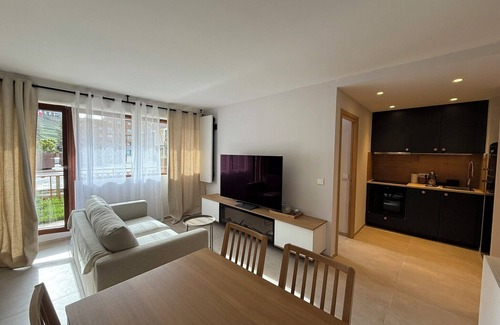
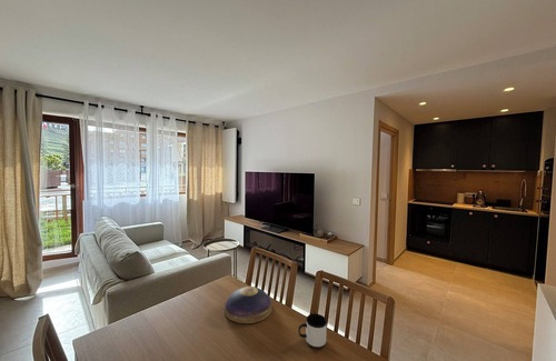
+ decorative bowl (248, 299)
+ mug (311, 330)
